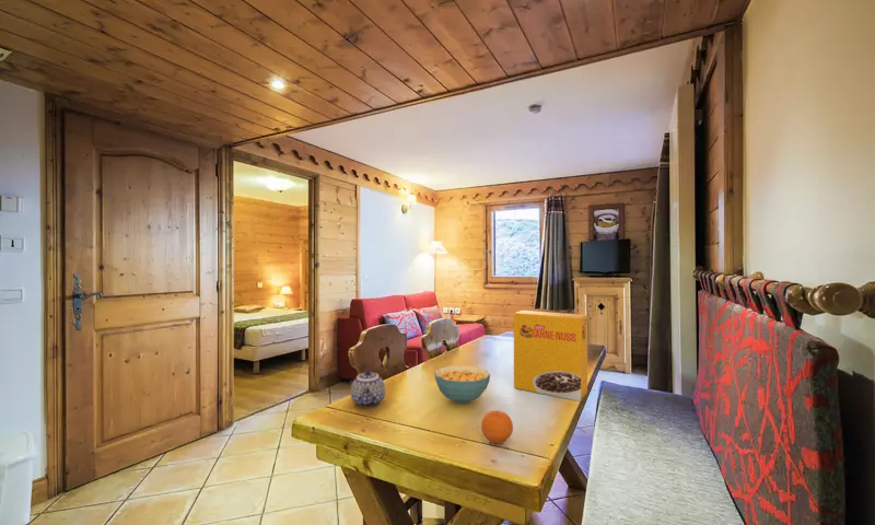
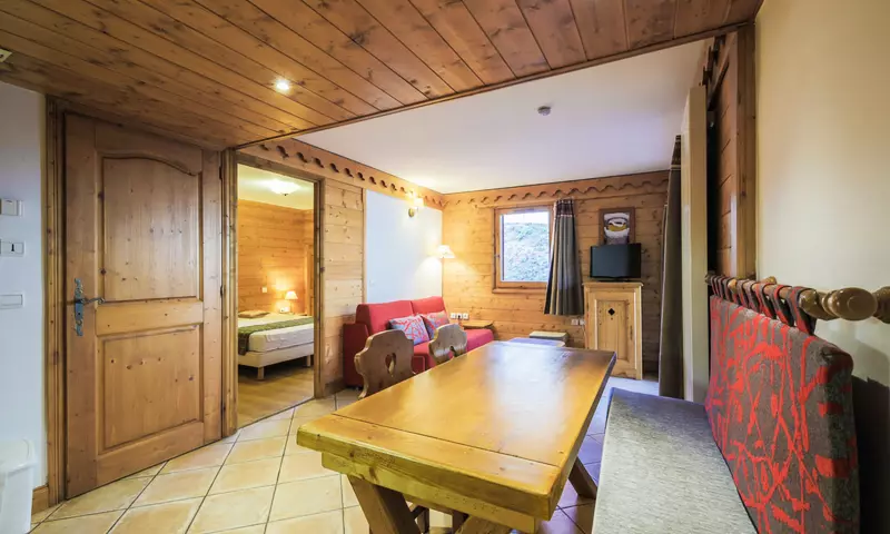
- teapot (368, 386)
- fruit (497, 427)
- cereal box (549, 352)
- cereal bowl (462, 386)
